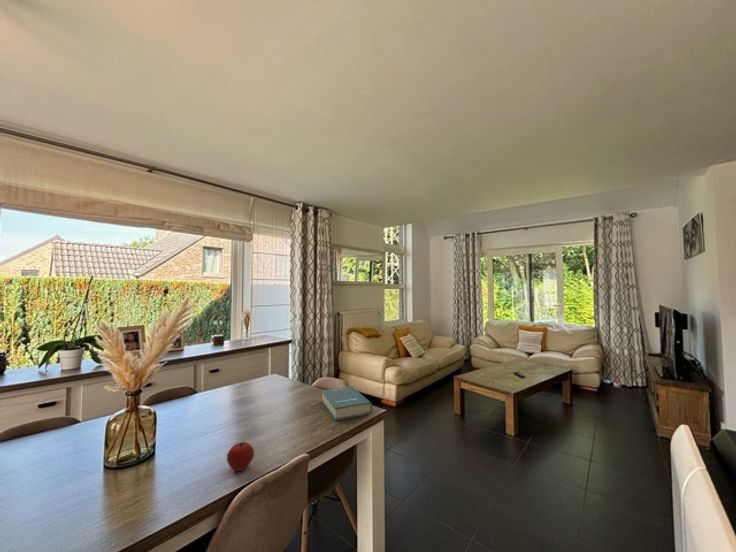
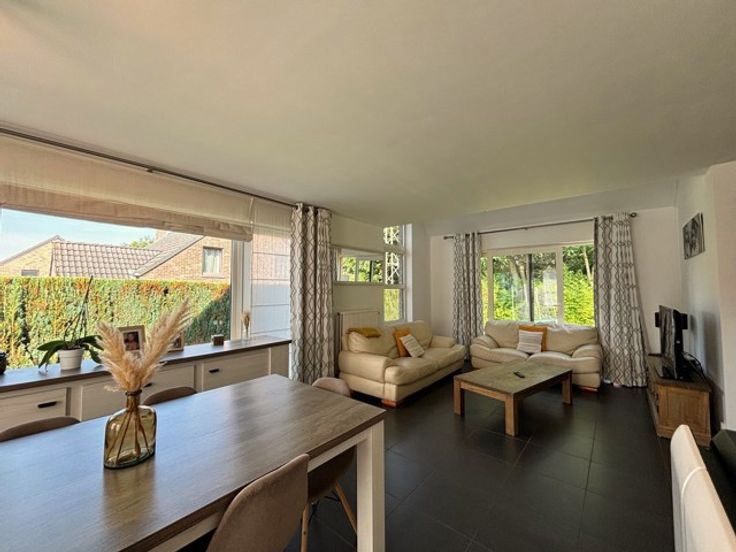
- hardback book (345, 401)
- apple (240, 454)
